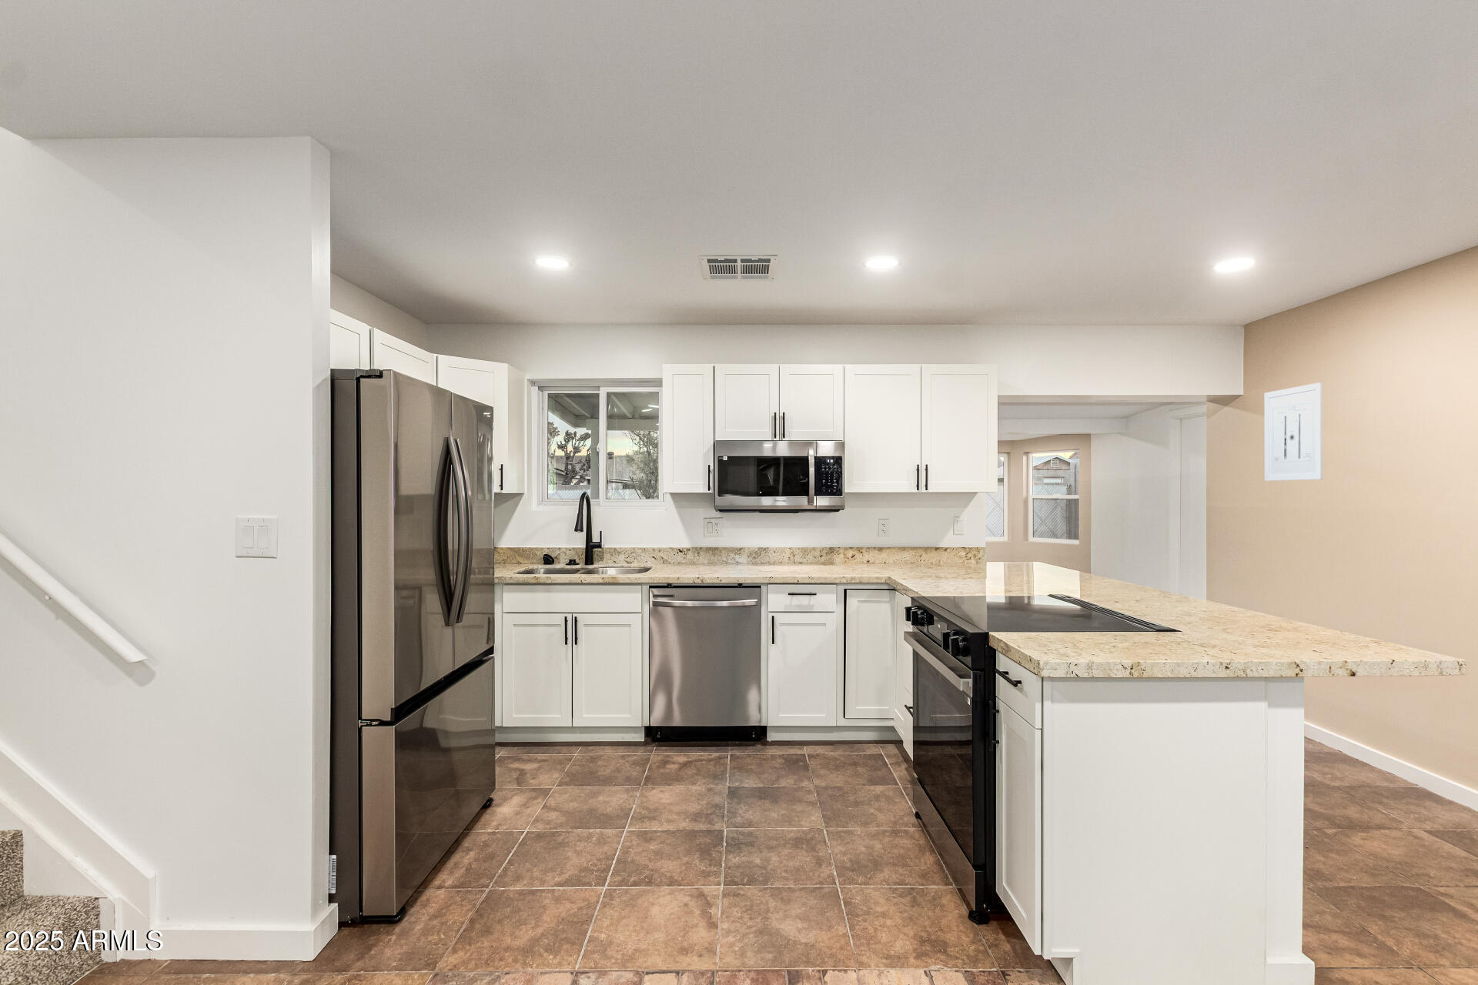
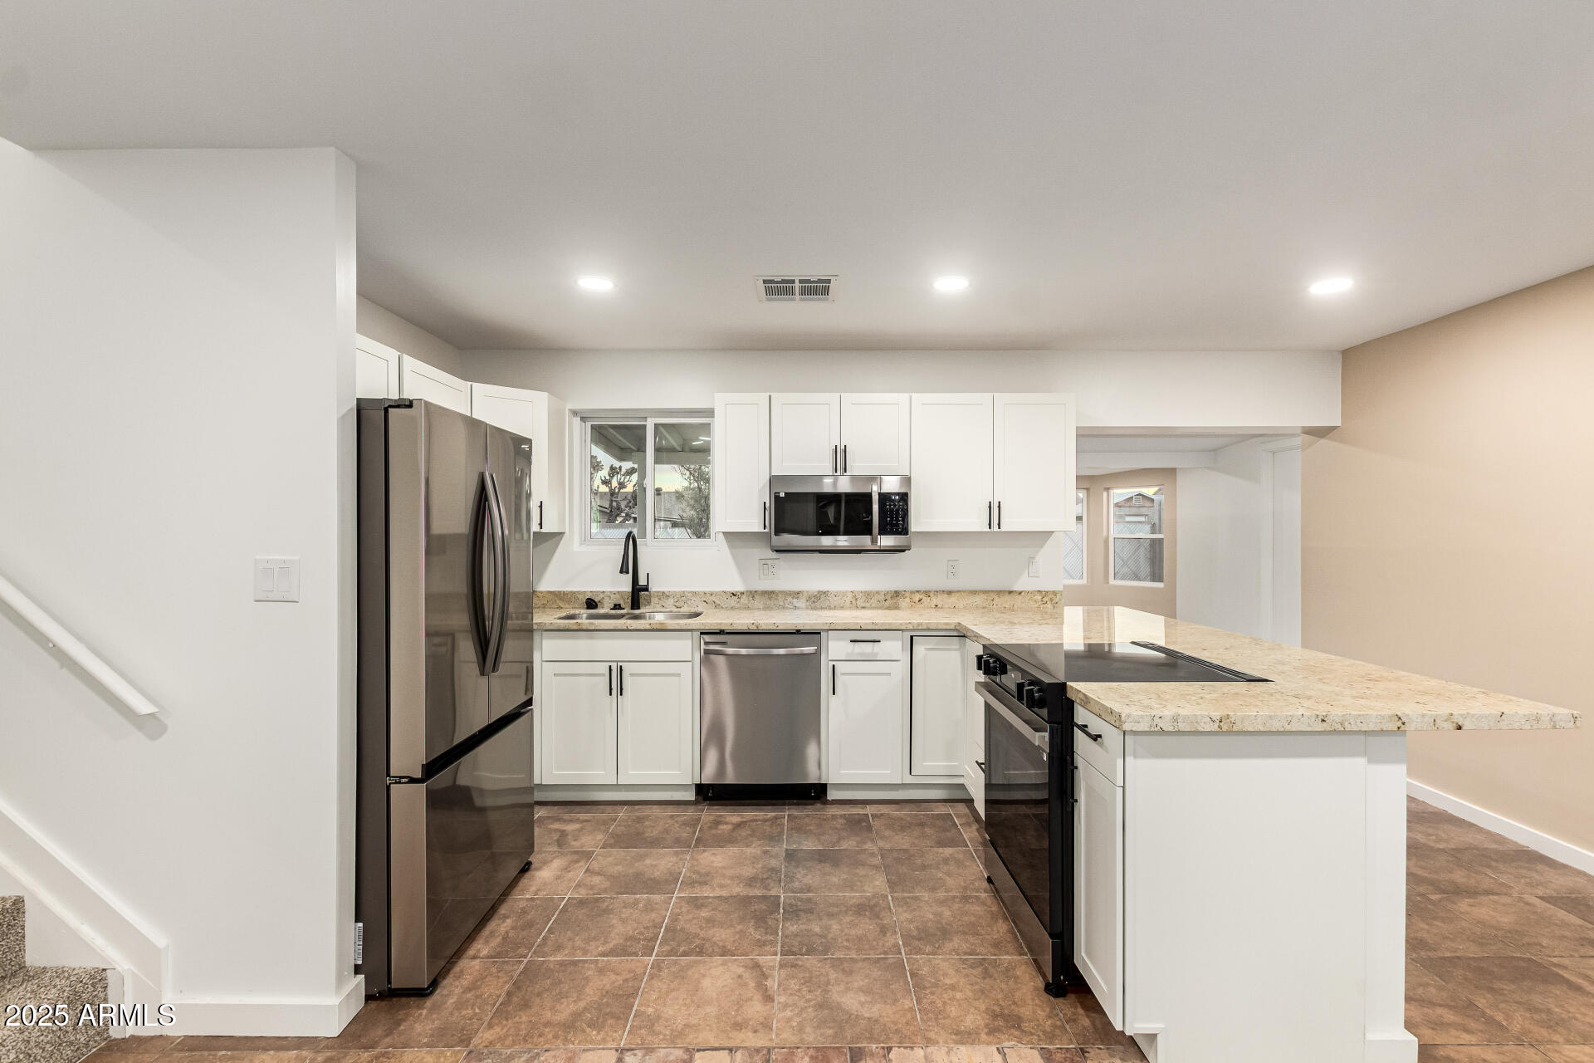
- wall art (1292, 434)
